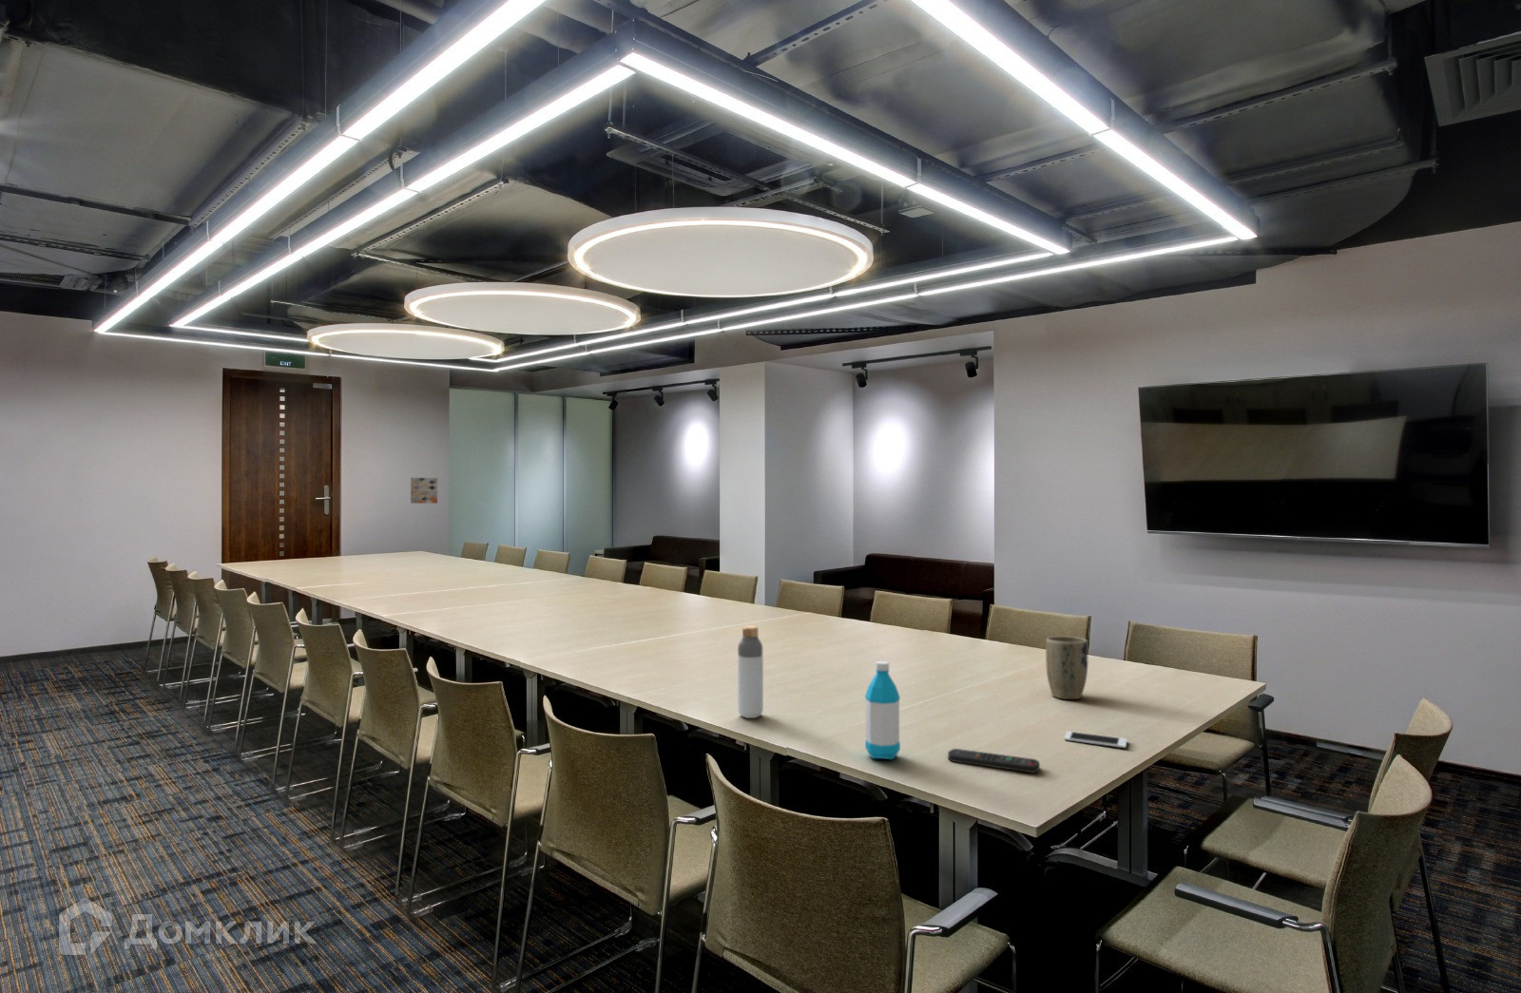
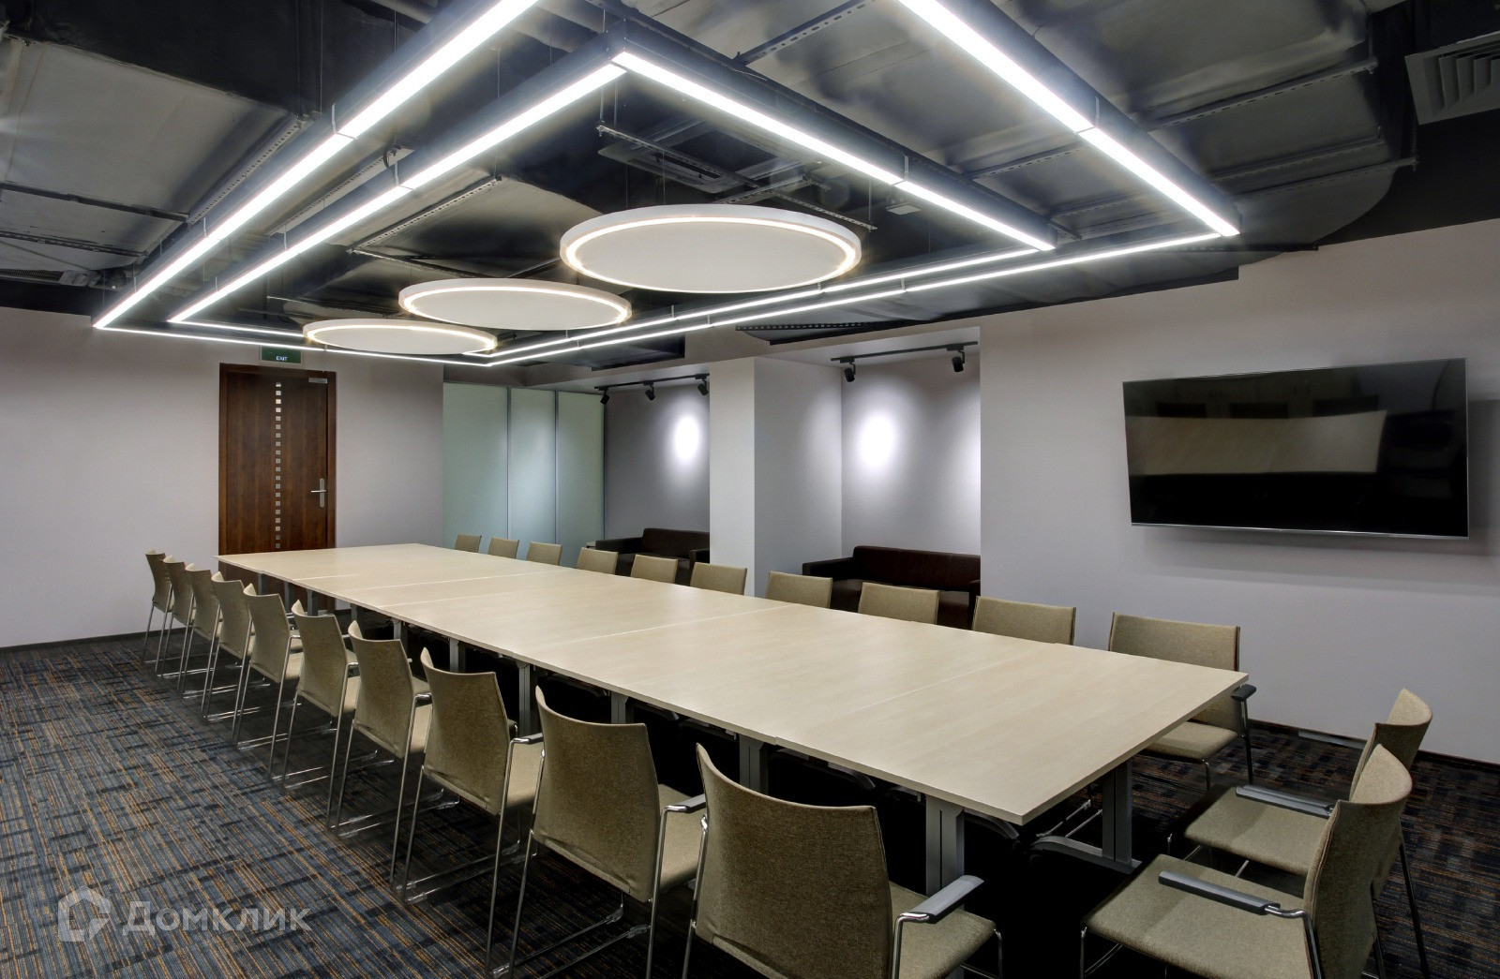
- plant pot (1066, 667)
- water bottle (882, 709)
- remote control (992, 759)
- bottle (751, 670)
- wall art (423, 490)
- cell phone (1095, 739)
